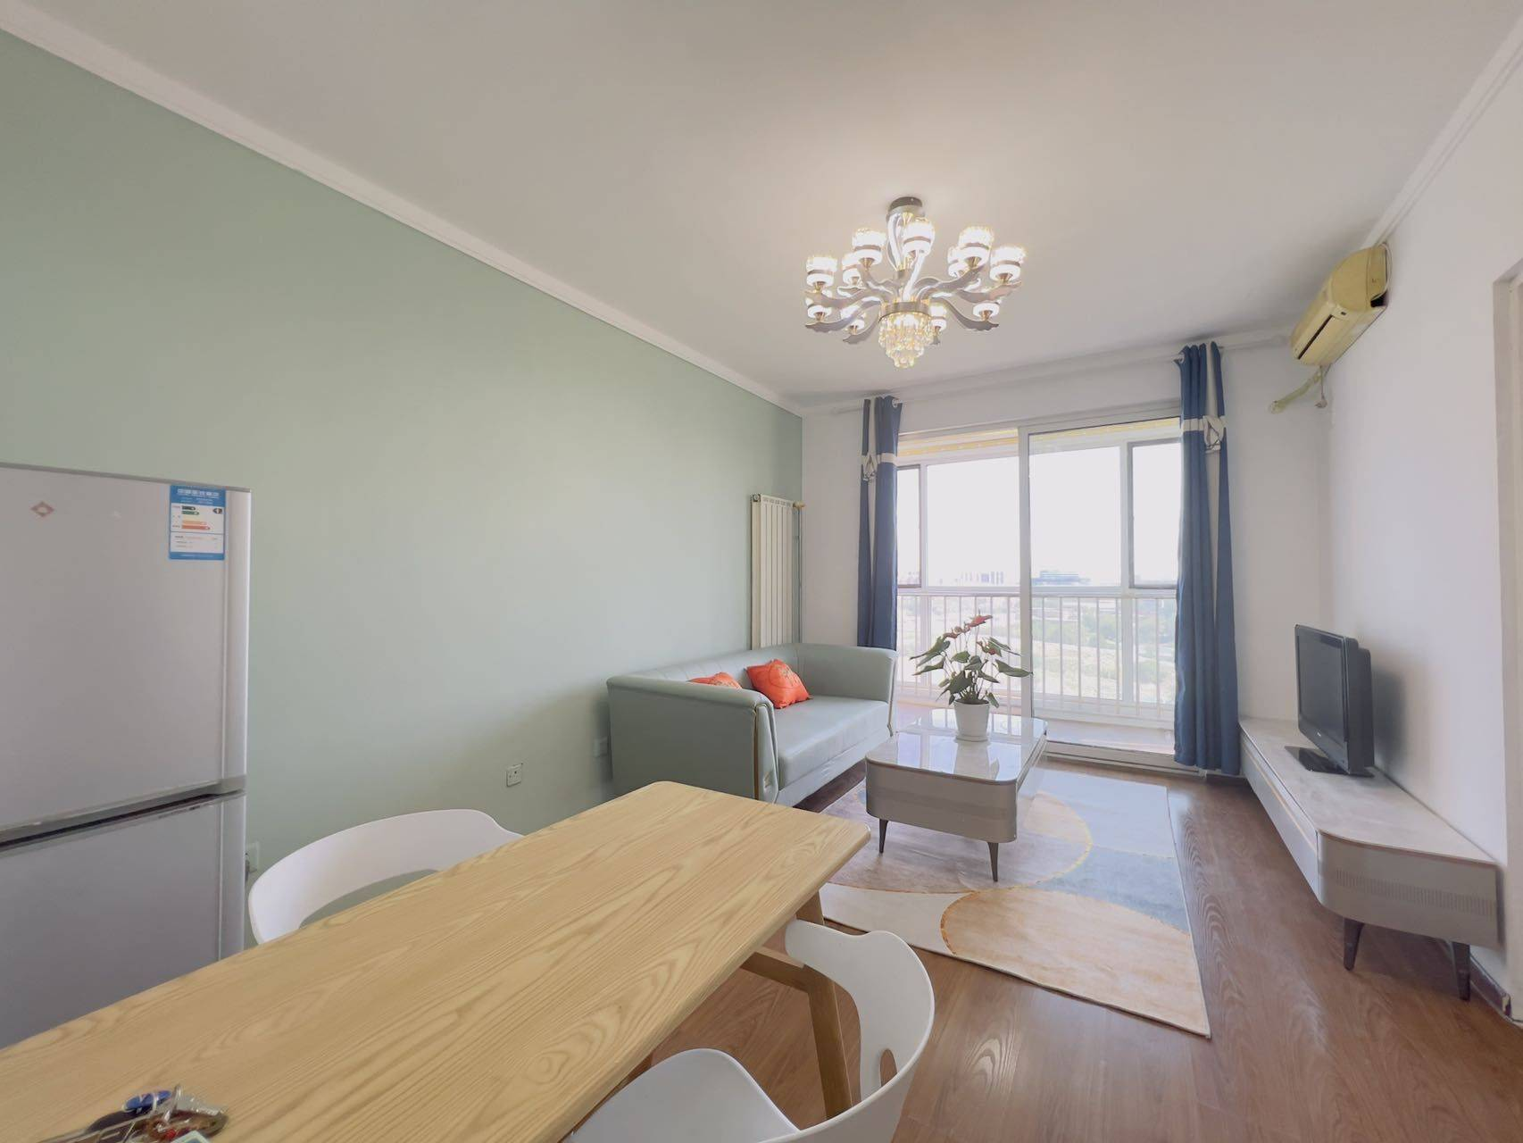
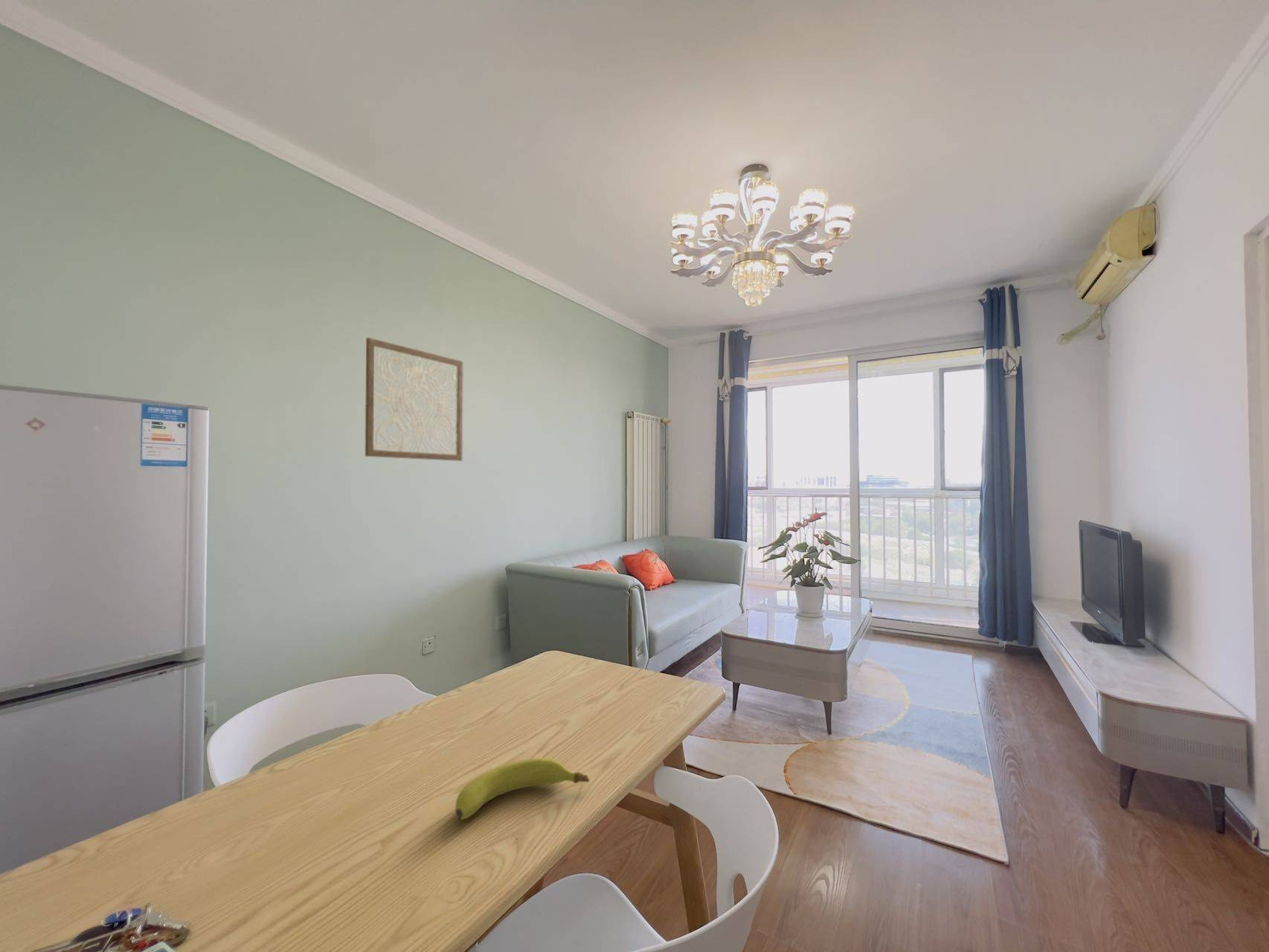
+ wall art (414, 404)
+ fruit (518, 788)
